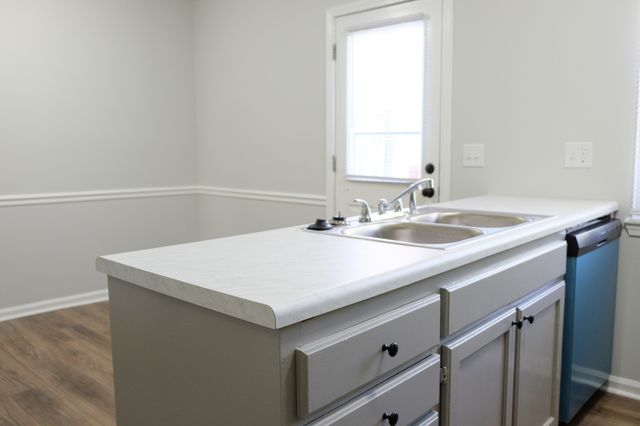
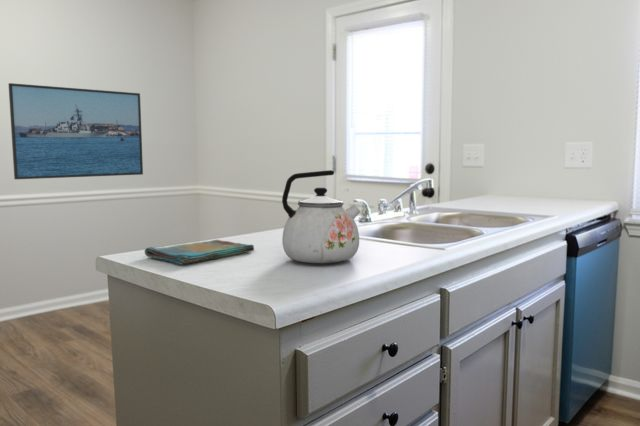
+ kettle (321, 215)
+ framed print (81, 133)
+ dish towel (200, 249)
